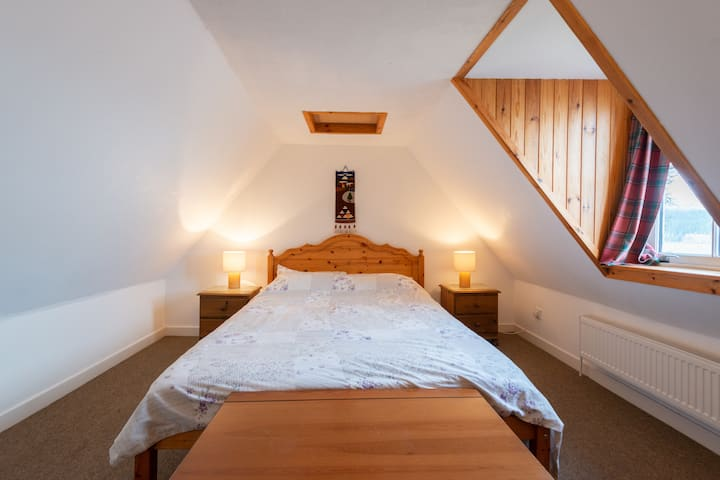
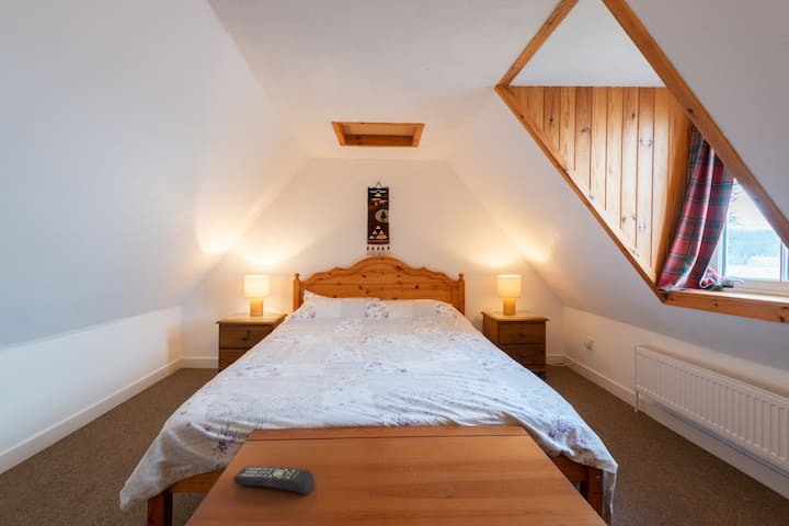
+ remote control (274, 478)
